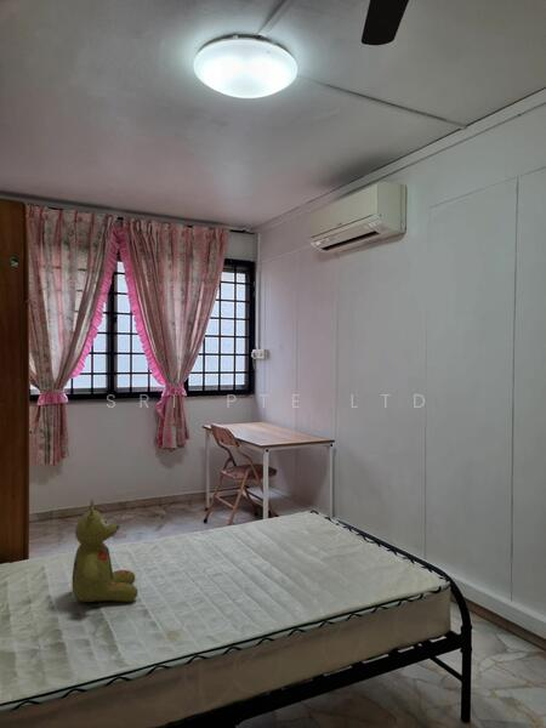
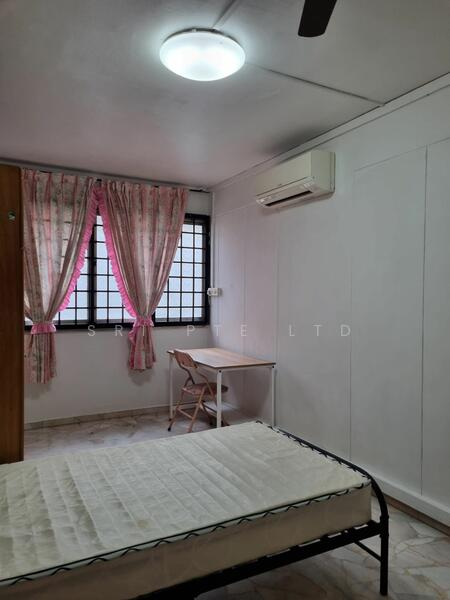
- stuffed bear (104, 548)
